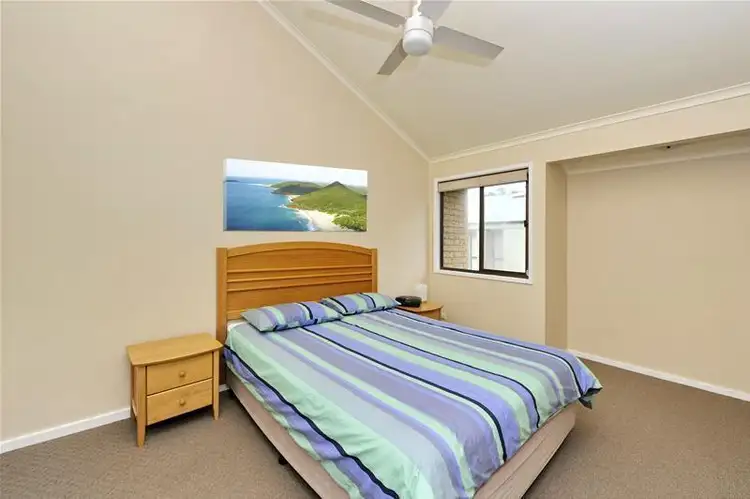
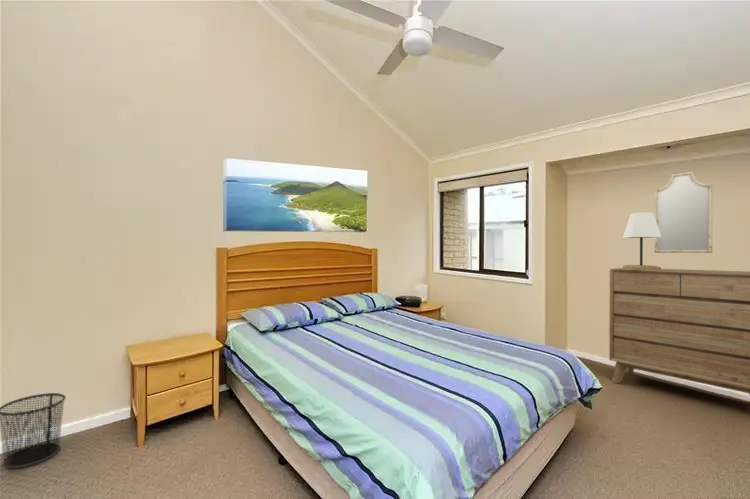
+ home mirror (682, 212)
+ lamp (641, 241)
+ trash can (32, 429)
+ dresser (685, 331)
